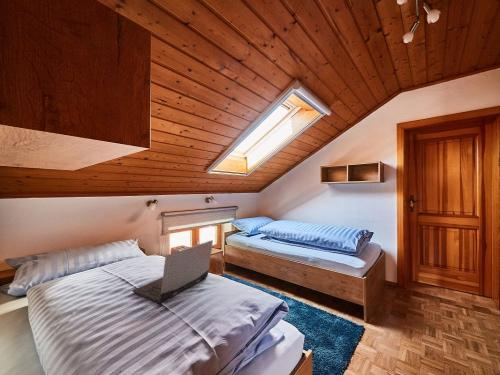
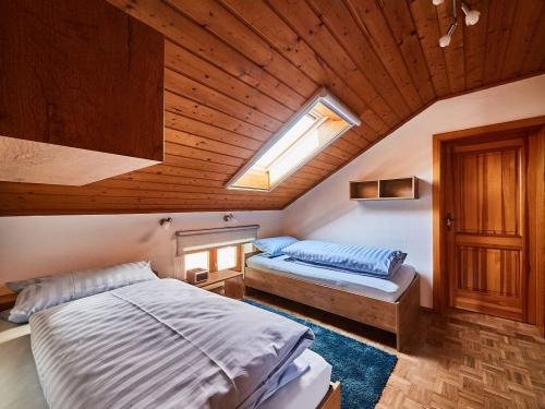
- laptop computer (175, 264)
